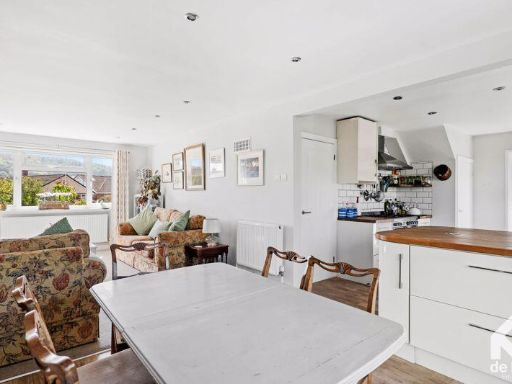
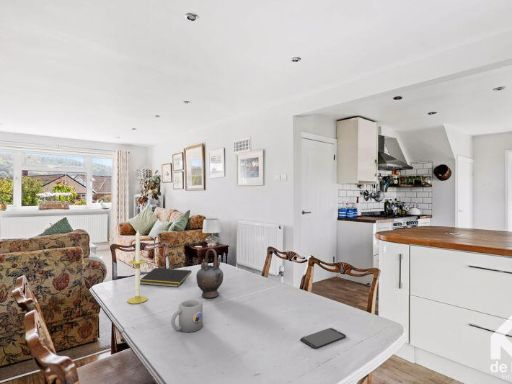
+ candle (137, 264)
+ notepad (165, 276)
+ teapot (211, 272)
+ mug (186, 316)
+ smartphone (323, 337)
